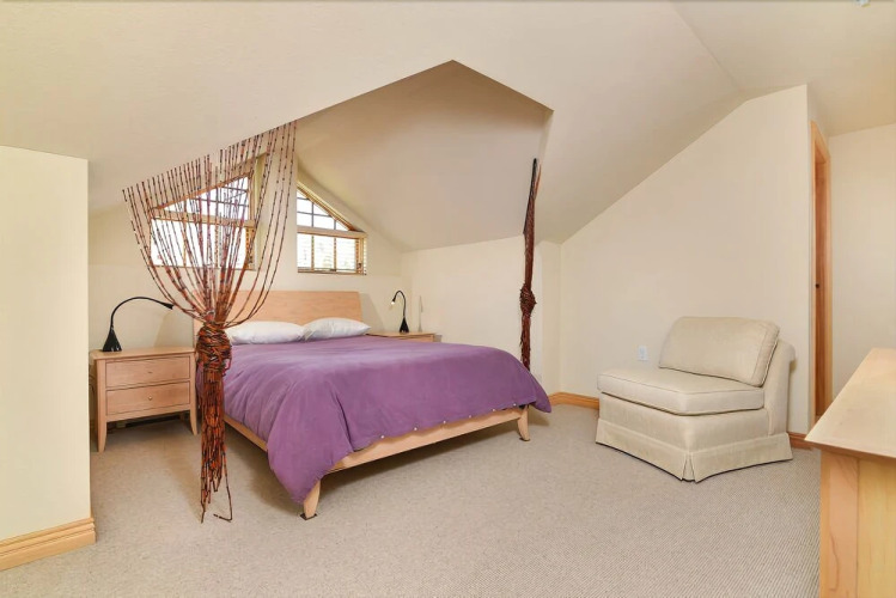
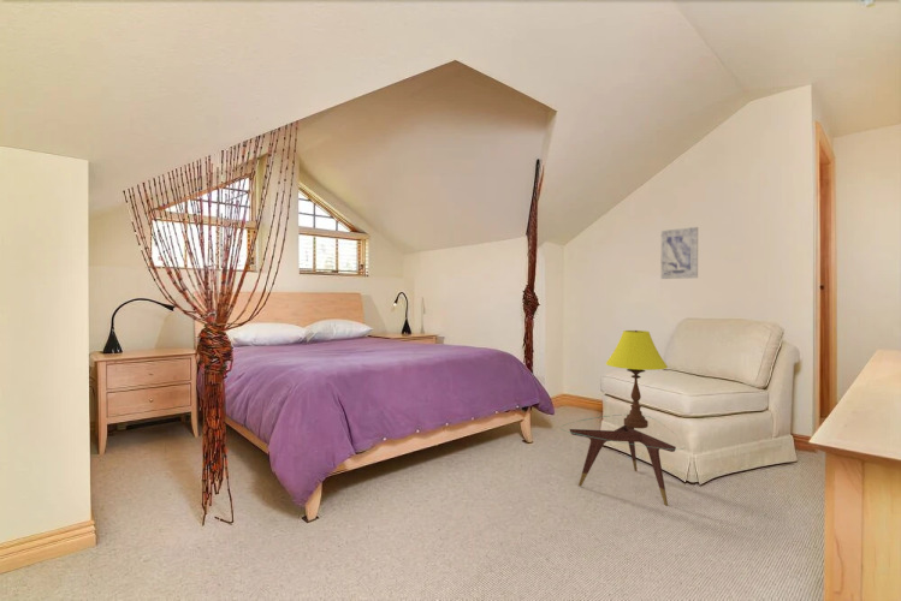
+ wall art (678, 254)
+ side table (633, 460)
+ table lamp (635, 377)
